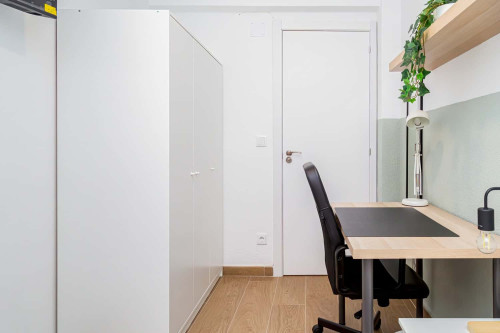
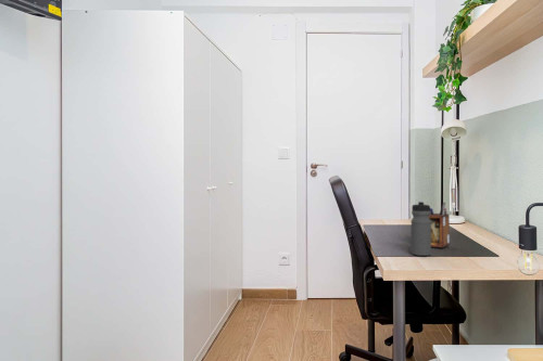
+ water bottle (420, 227)
+ desk organizer (431, 223)
